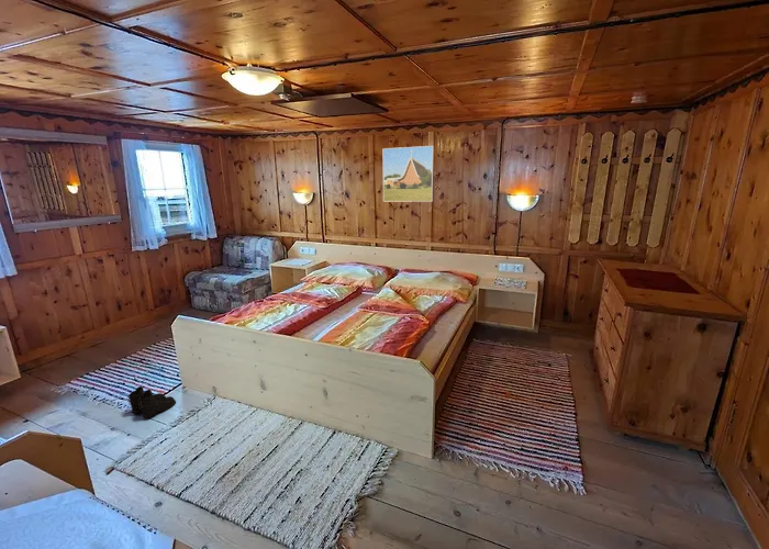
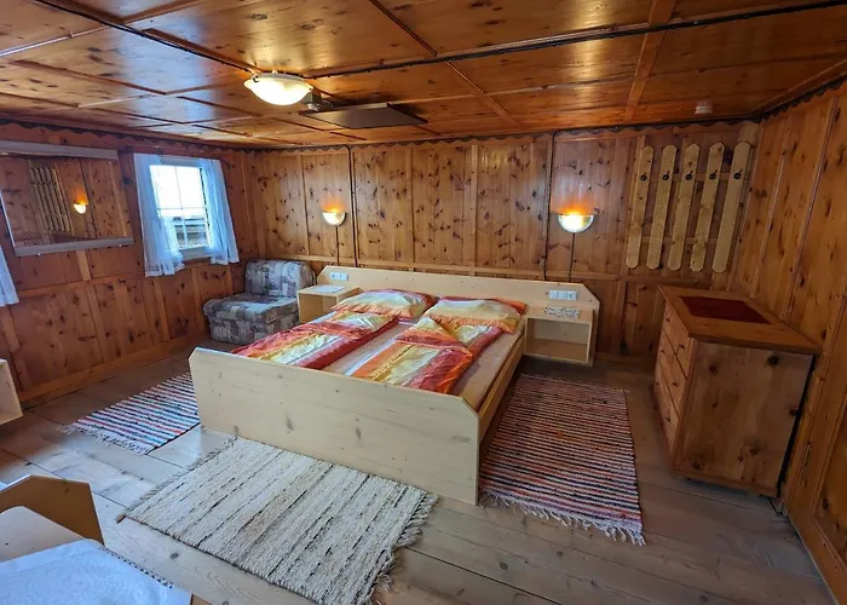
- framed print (406, 175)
- boots (152, 396)
